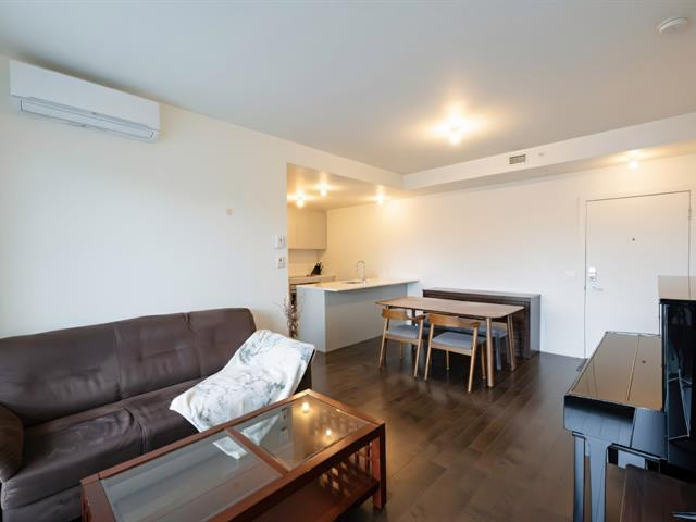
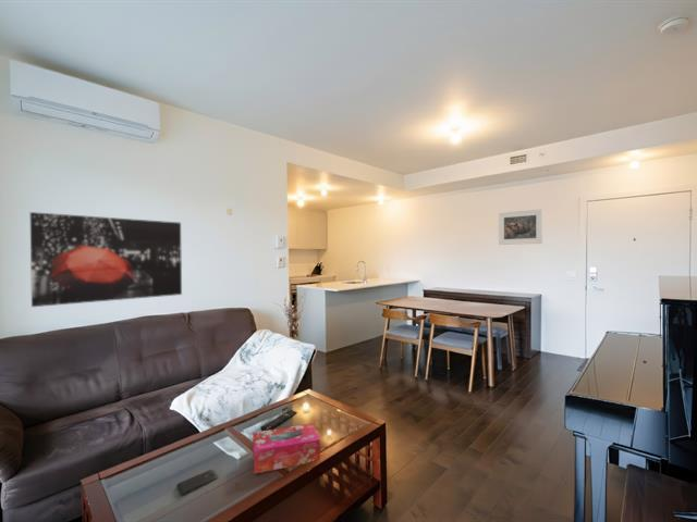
+ tissue box (285, 446)
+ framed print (519, 227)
+ remote control (279, 420)
+ wall art (115, 259)
+ smartphone (197, 481)
